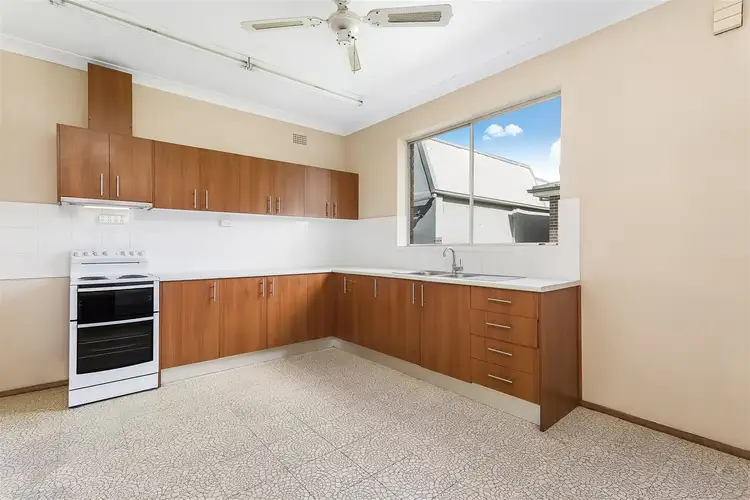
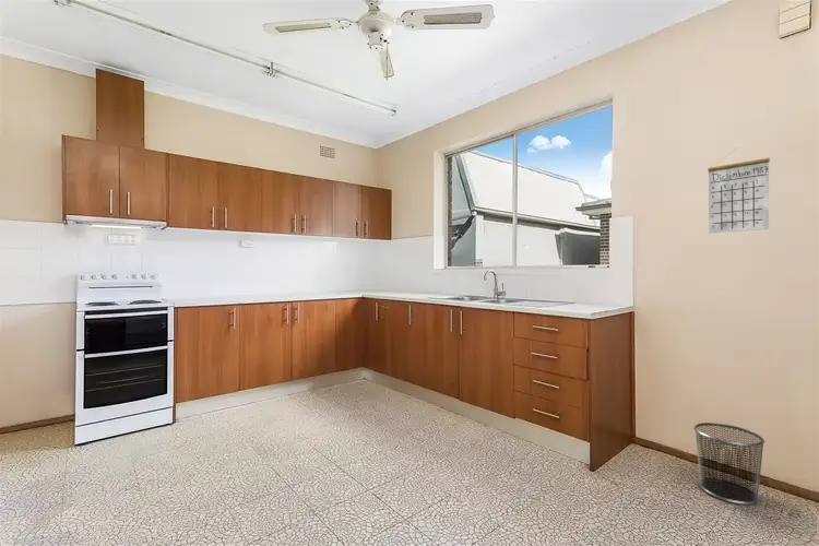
+ calendar (737, 189)
+ waste bin (727, 462)
